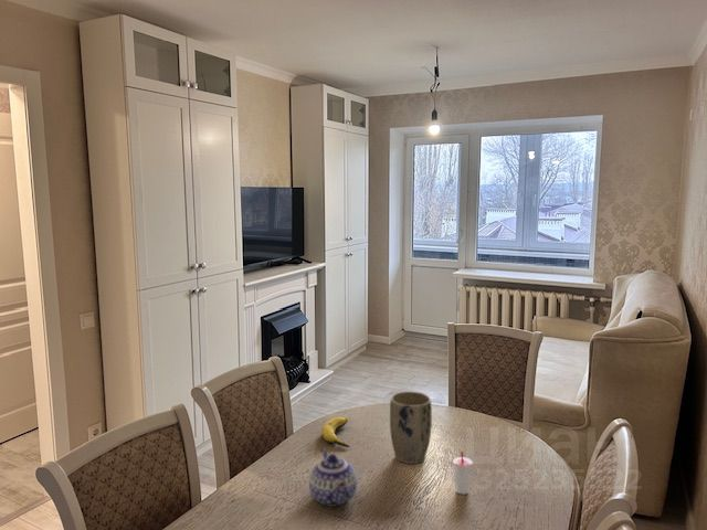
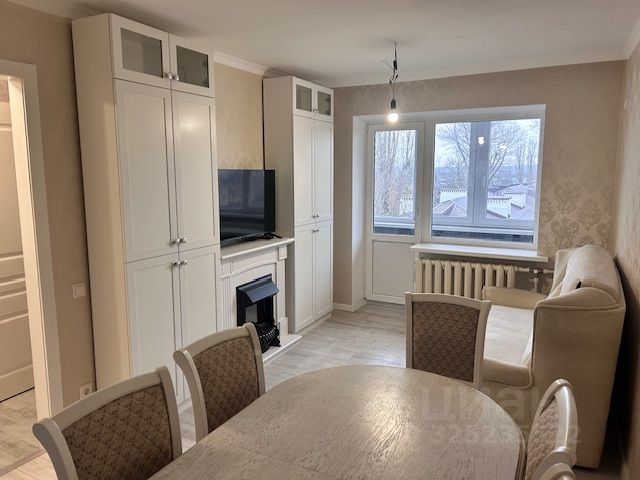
- teapot (333, 475)
- plant pot (410, 427)
- cup (462, 470)
- banana (335, 430)
